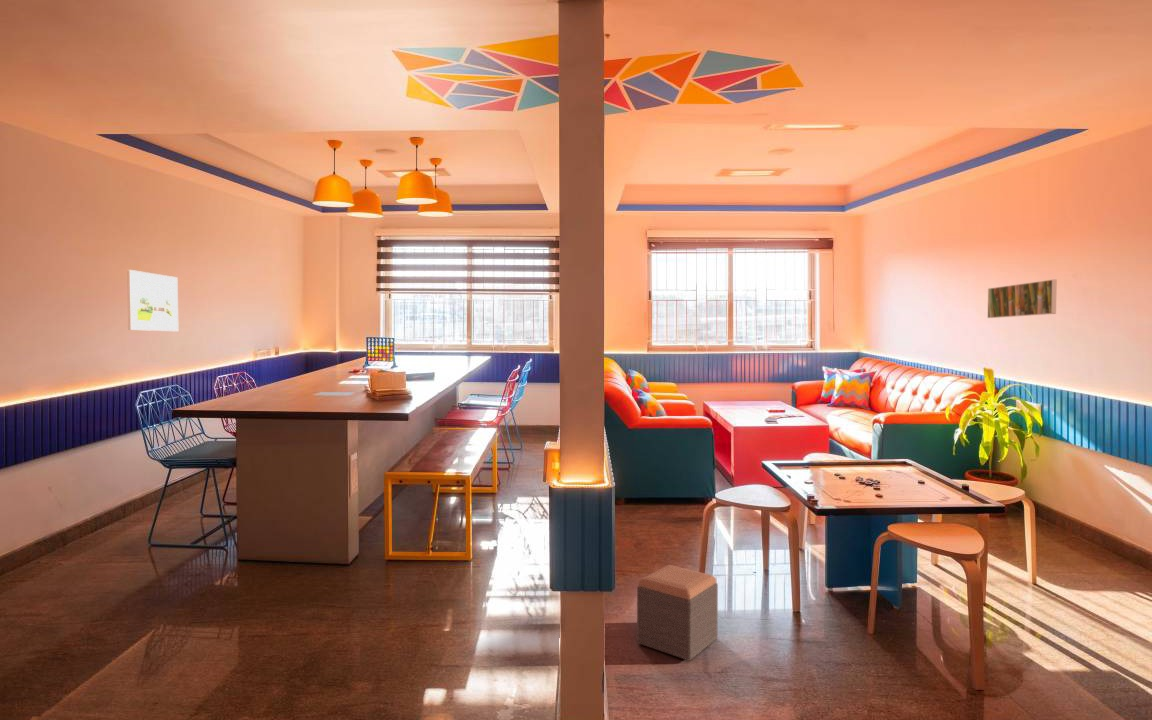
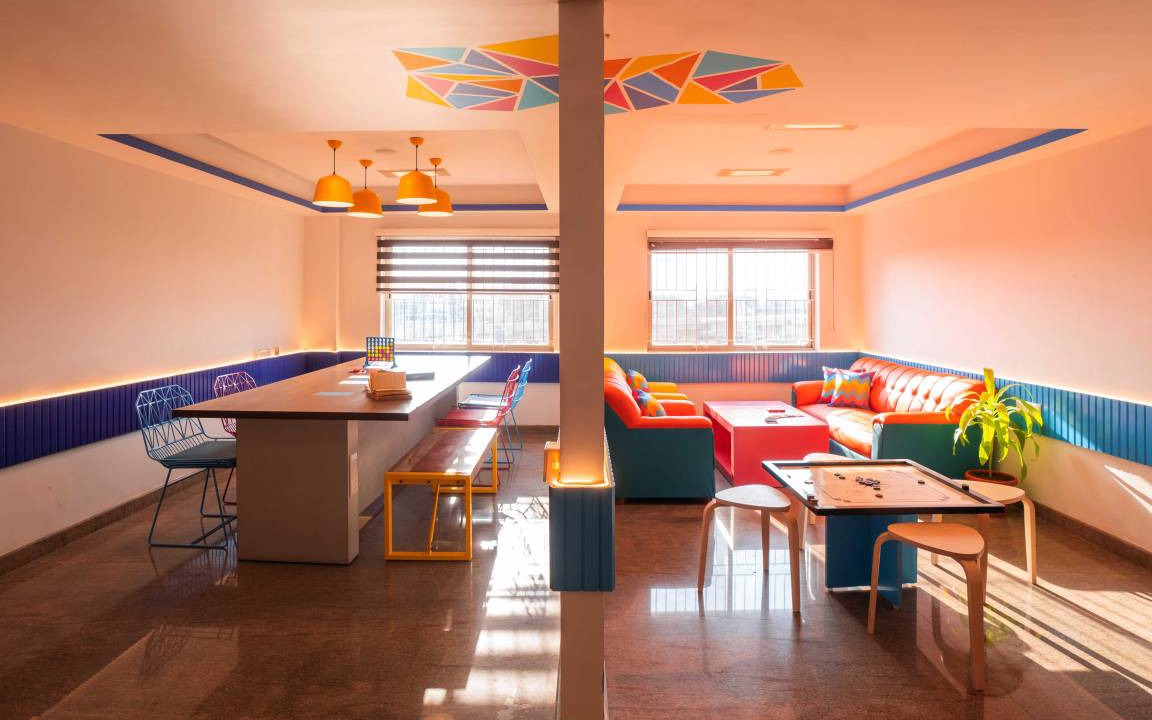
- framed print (1019, 300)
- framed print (154, 302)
- footstool (677, 608)
